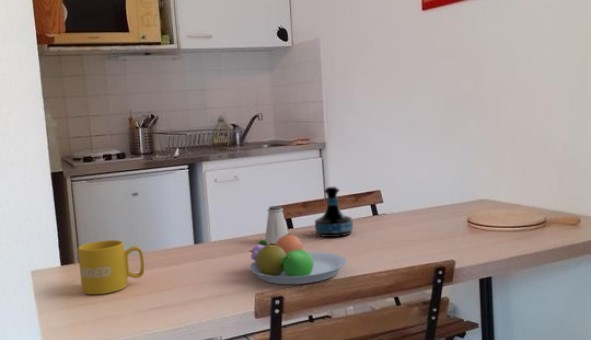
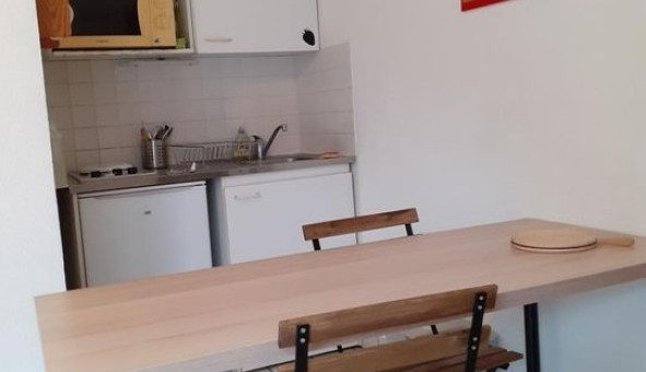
- saltshaker (276, 223)
- mug (112, 265)
- tequila bottle (332, 210)
- fruit bowl (295, 254)
